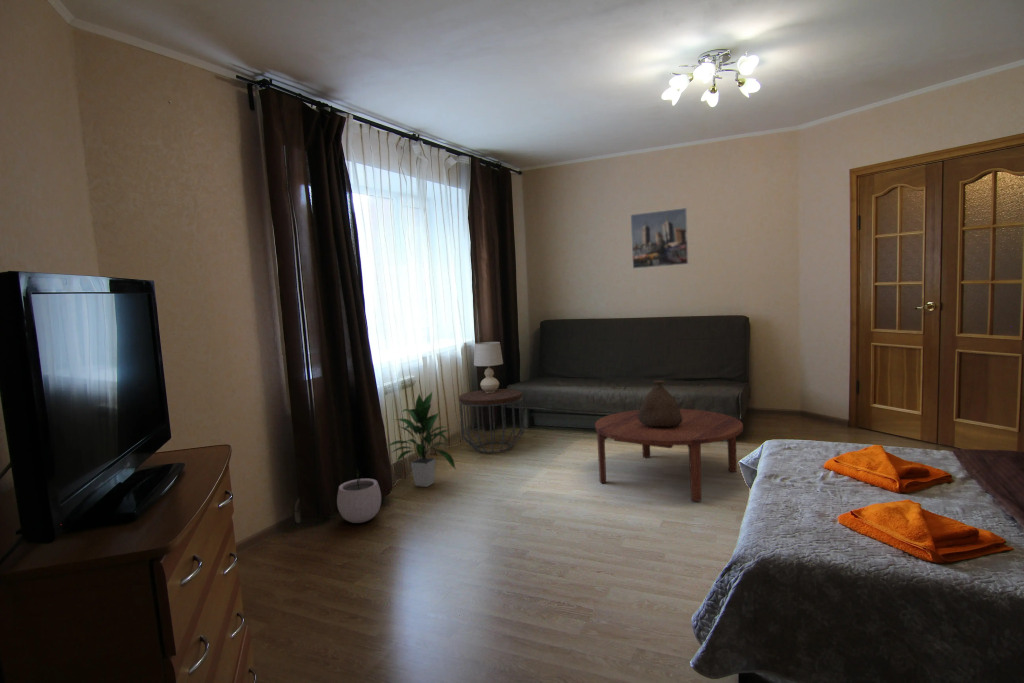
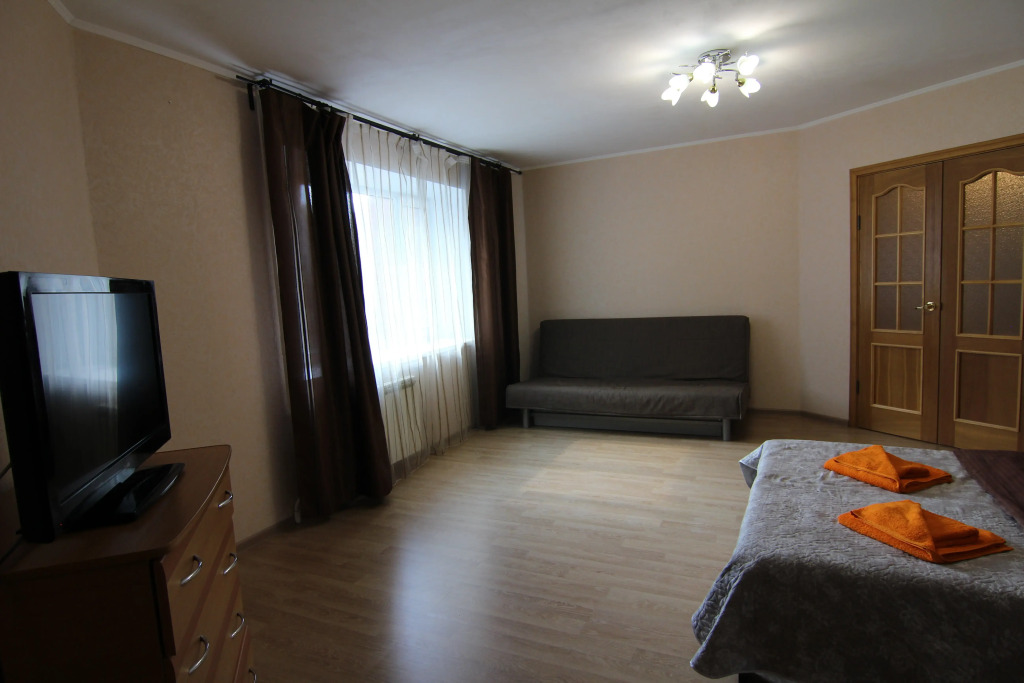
- side table (493, 421)
- coffee table (667, 447)
- indoor plant (423, 440)
- bag (659, 403)
- plant pot (359, 494)
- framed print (659, 239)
- table lamp (488, 367)
